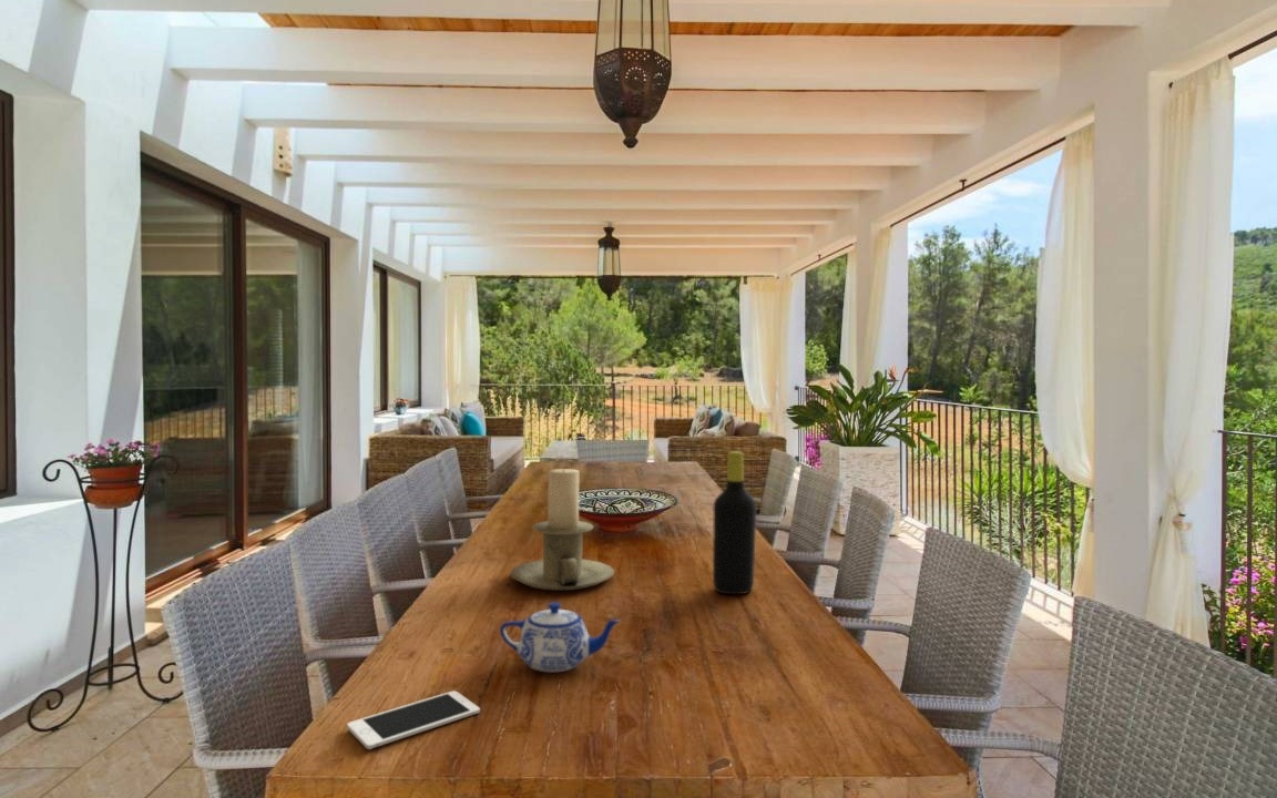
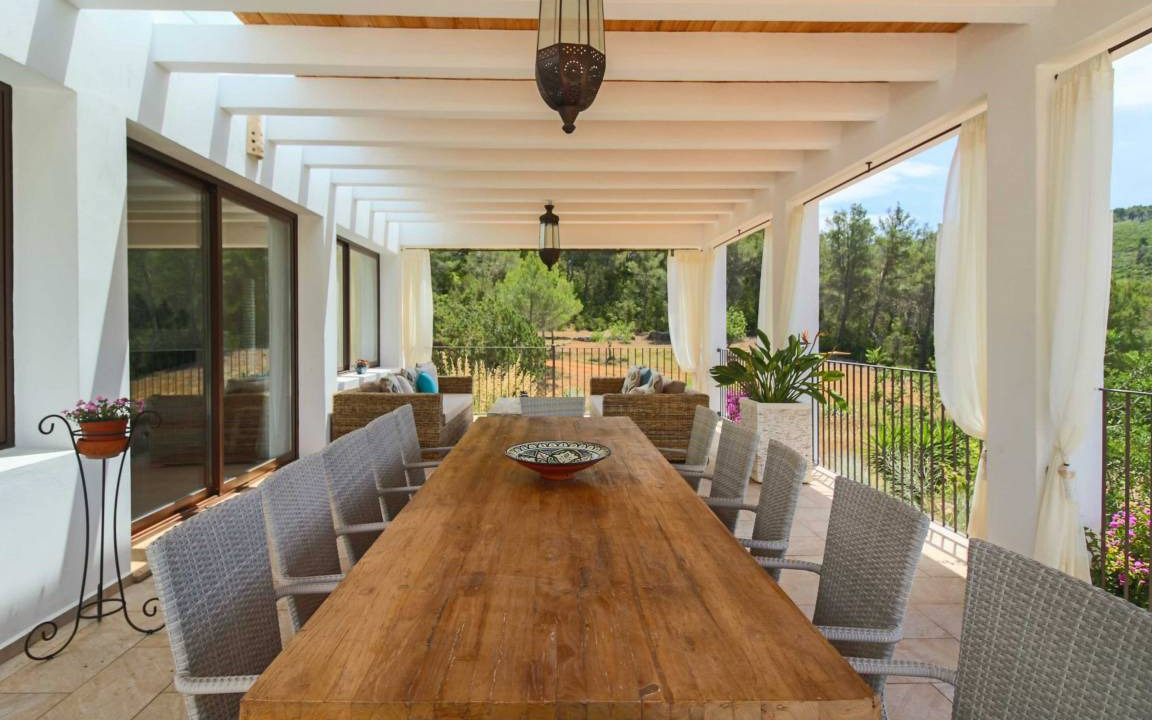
- cell phone (415, 717)
- bottle (734, 521)
- teapot (560, 633)
- candle holder (562, 523)
